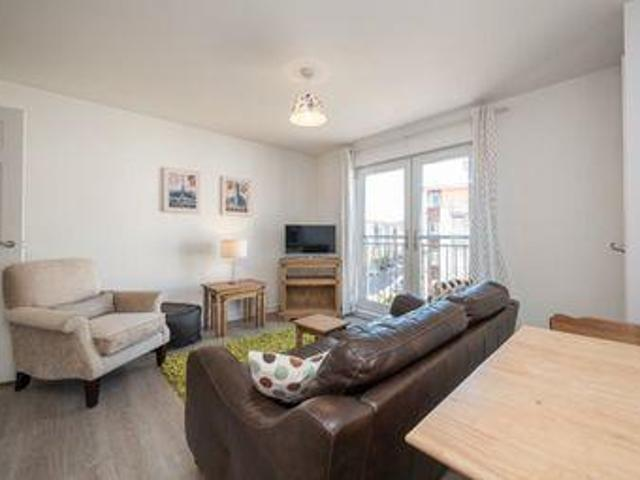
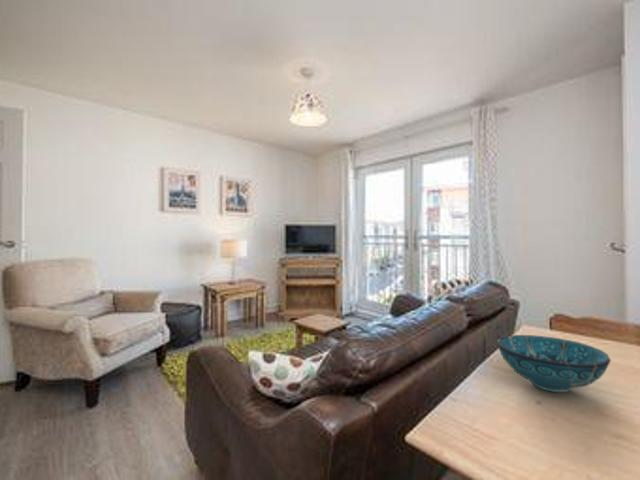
+ decorative bowl (549, 366)
